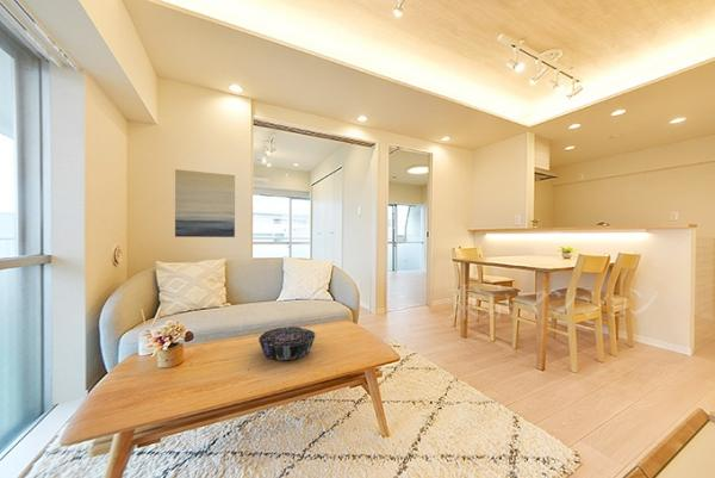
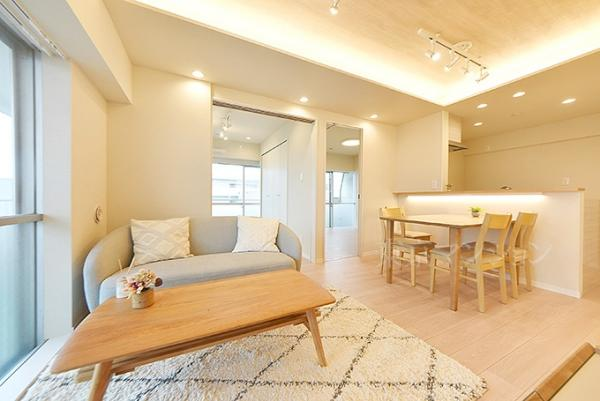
- decorative bowl (287, 343)
- wall art (206, 204)
